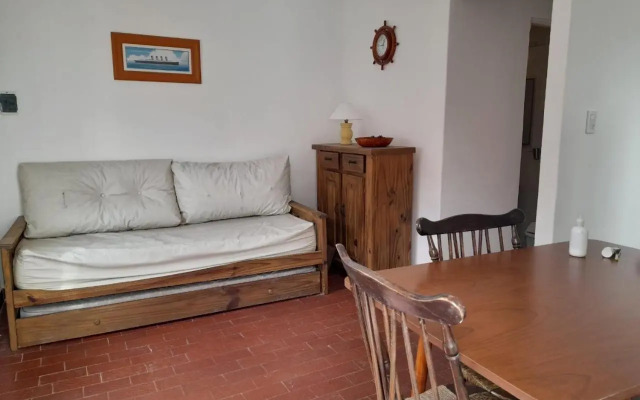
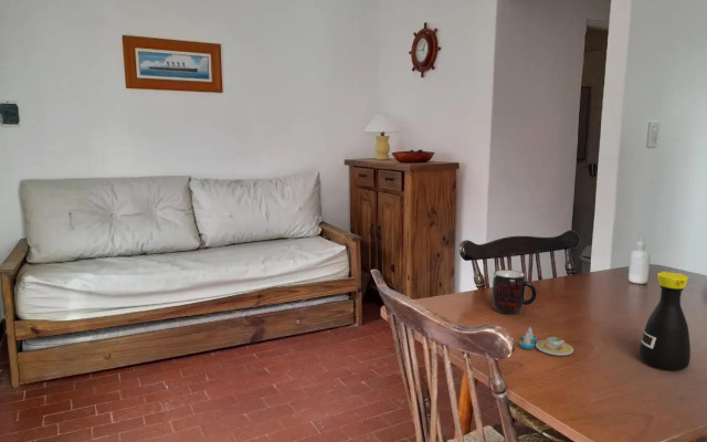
+ bottle (667, 318)
+ mug (514, 292)
+ salt and pepper shaker set (547, 339)
